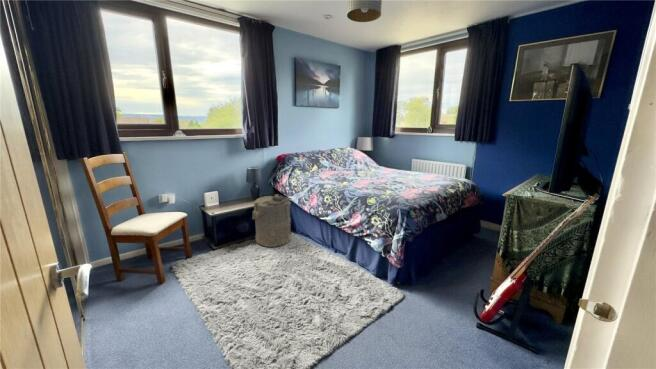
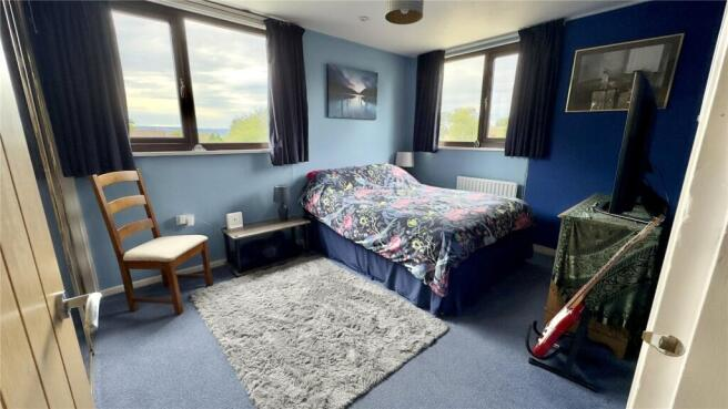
- laundry hamper (271, 218)
